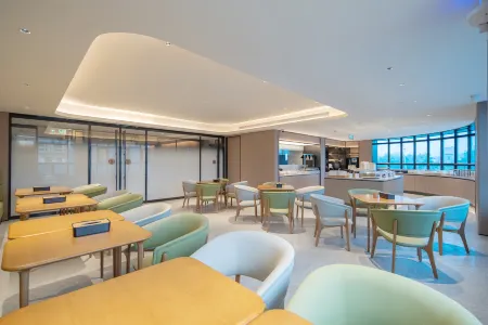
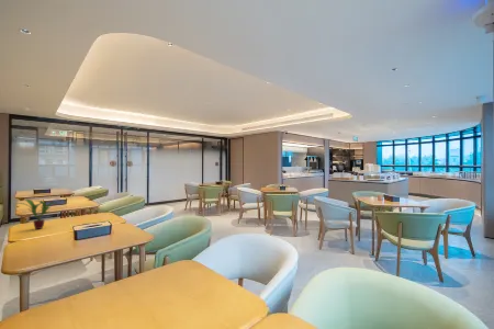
+ potted plant (37, 213)
